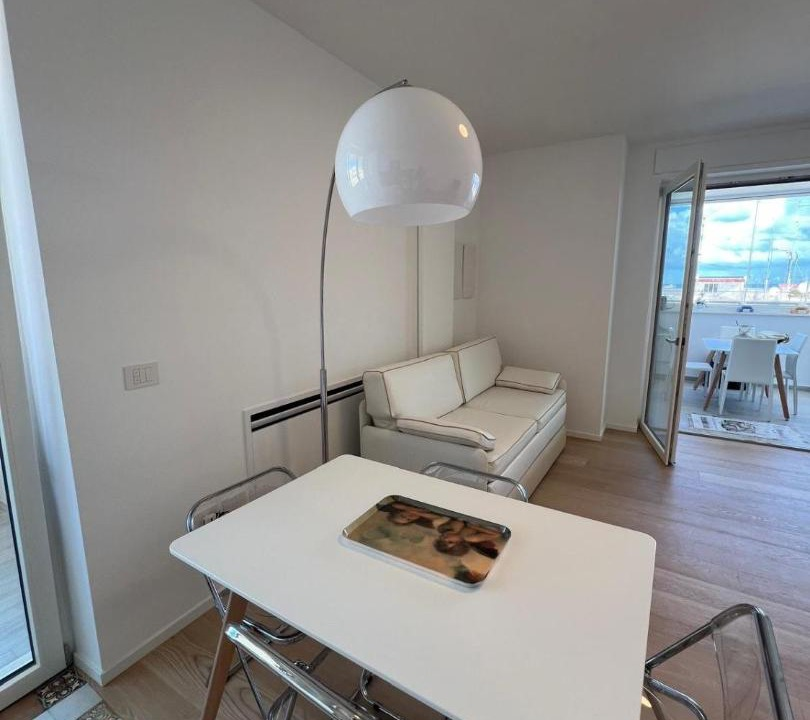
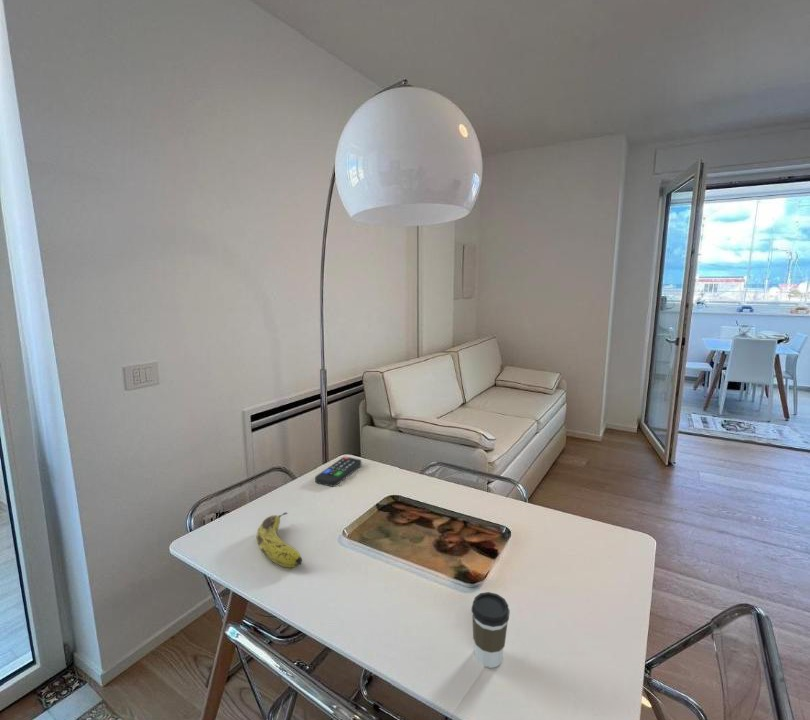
+ coffee cup (489, 630)
+ remote control (339, 470)
+ fruit (282, 541)
